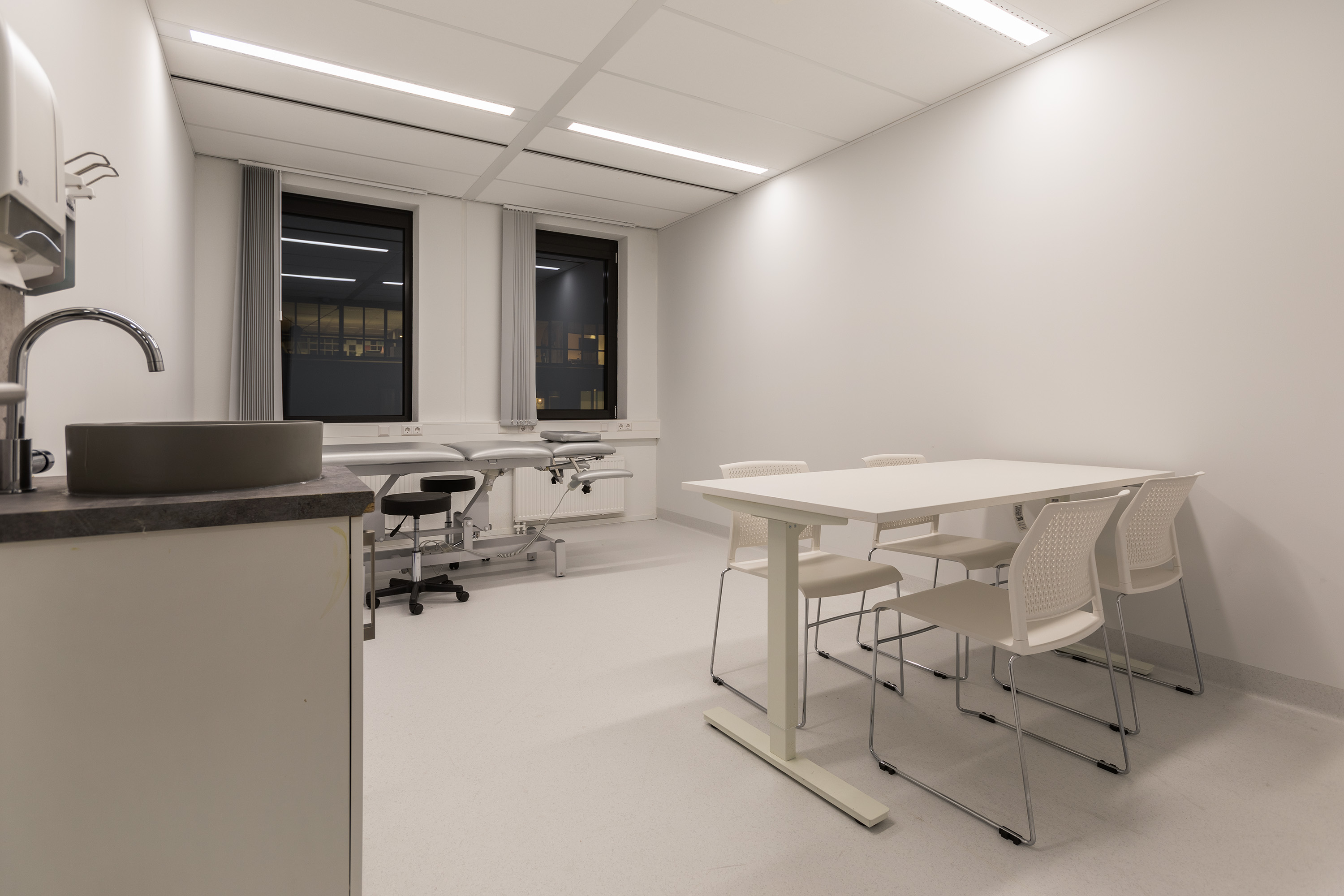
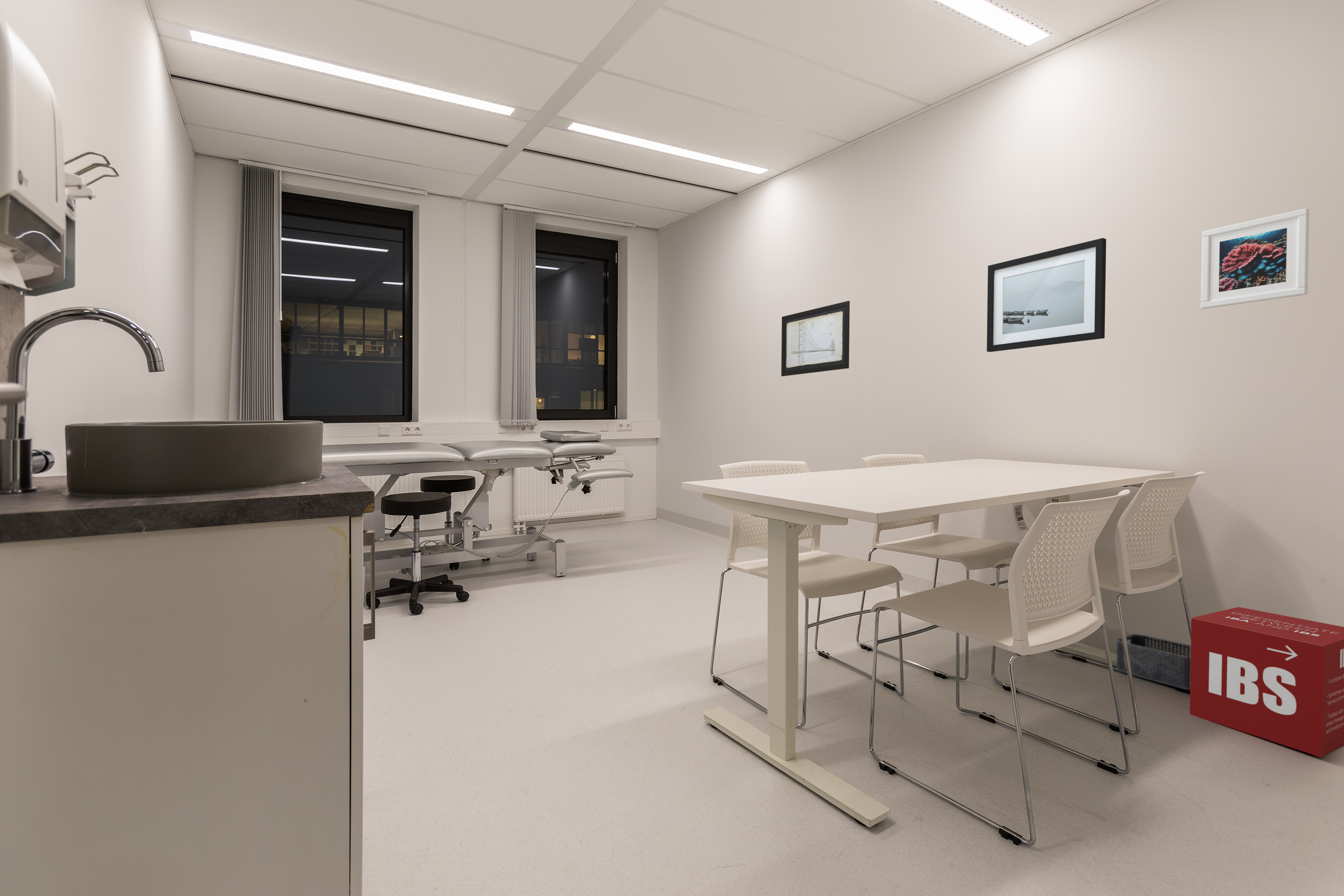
+ storage bin (1163, 661)
+ wall art (813, 341)
+ product box (1275, 674)
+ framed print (1252, 261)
+ wall art (1042, 299)
